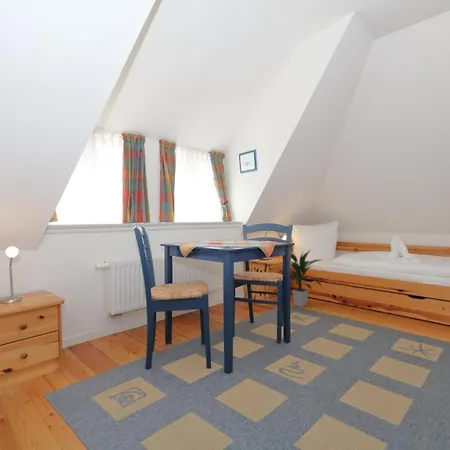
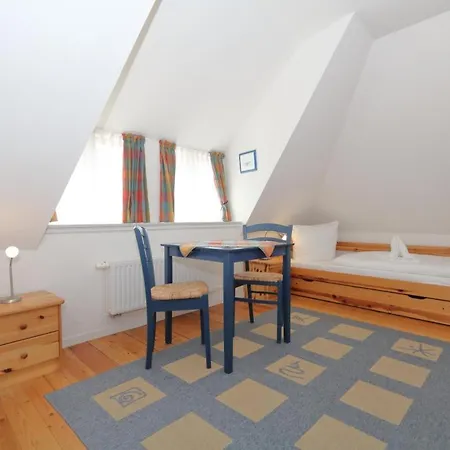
- indoor plant (298, 276)
